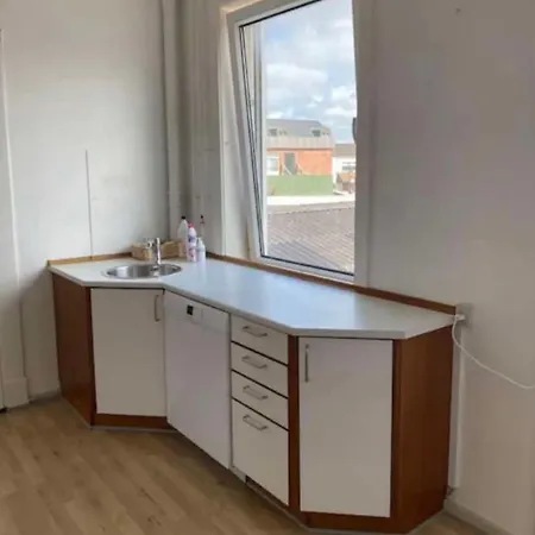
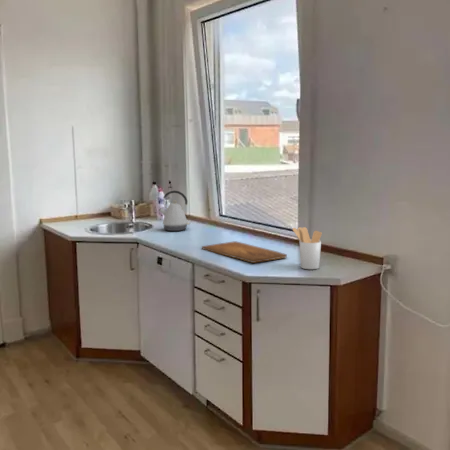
+ kettle (173, 210)
+ utensil holder (306, 246)
+ cutting board (243, 251)
